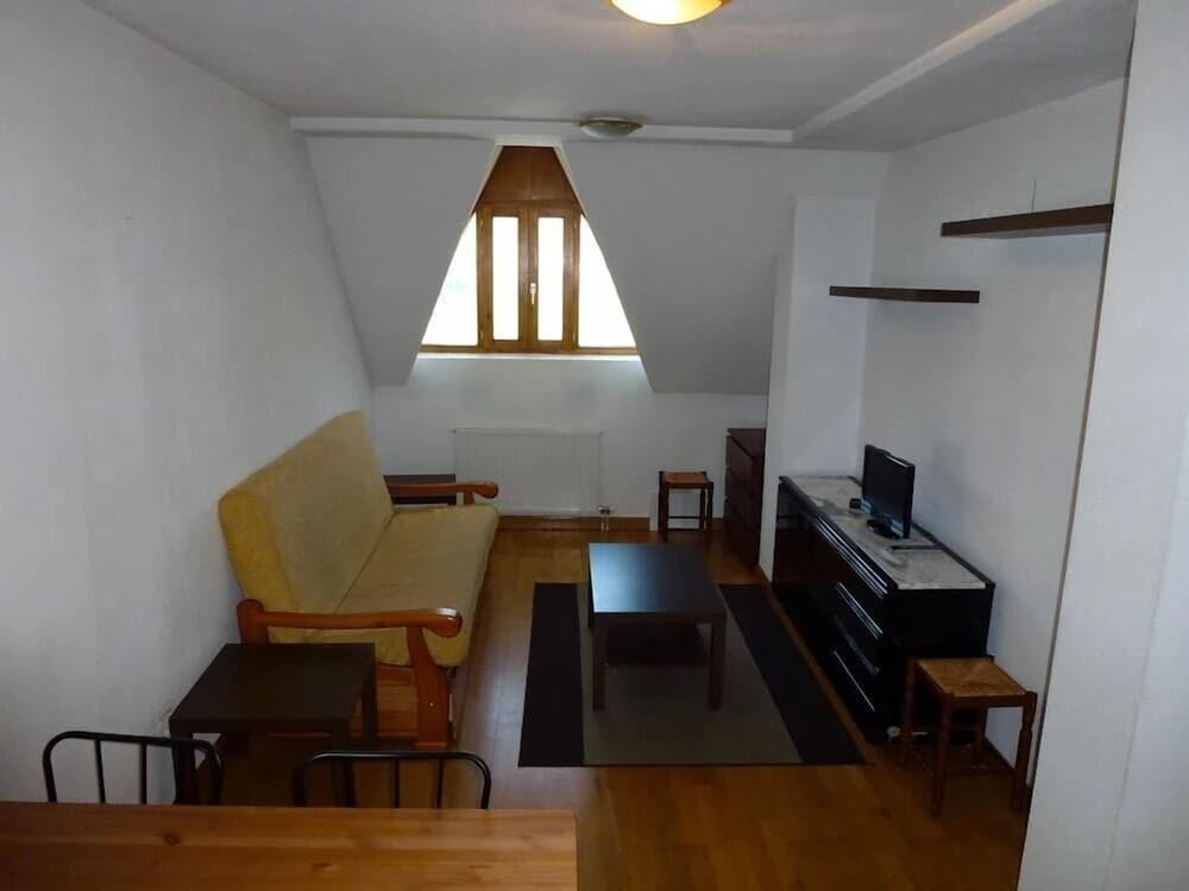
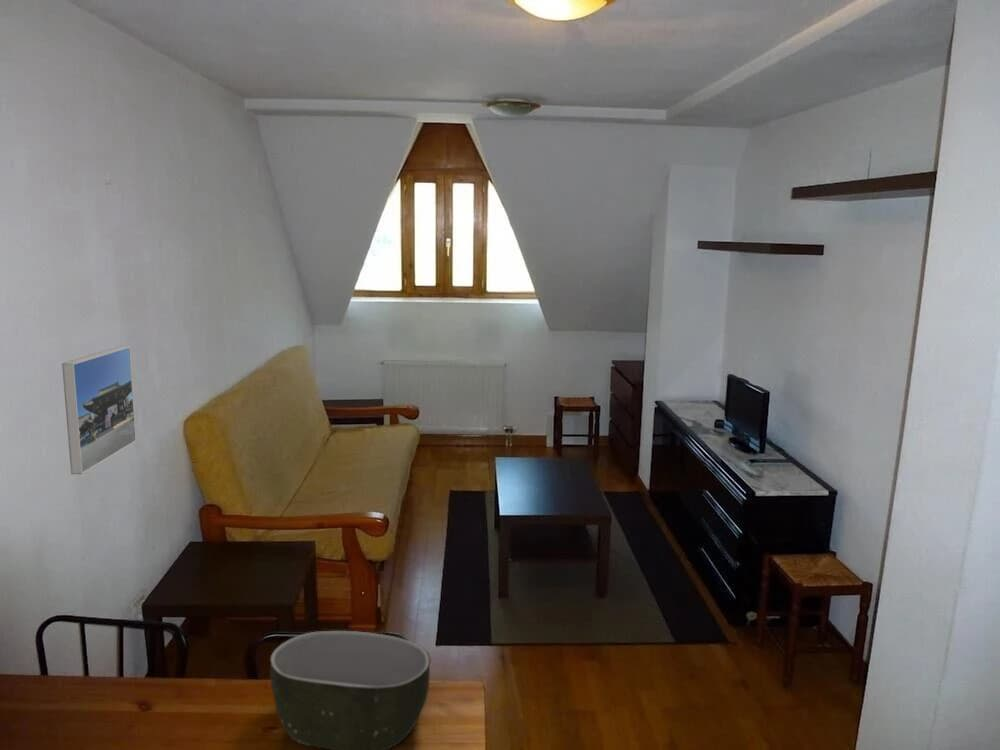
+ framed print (102, 405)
+ bowl (351, 691)
